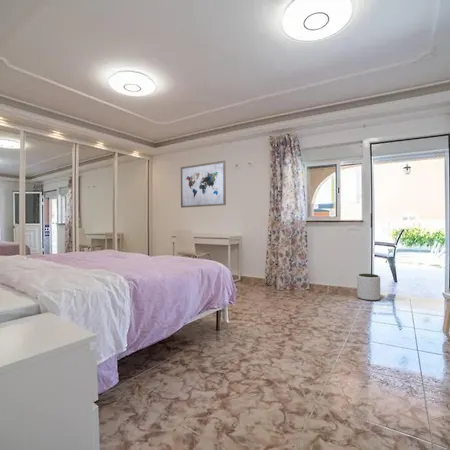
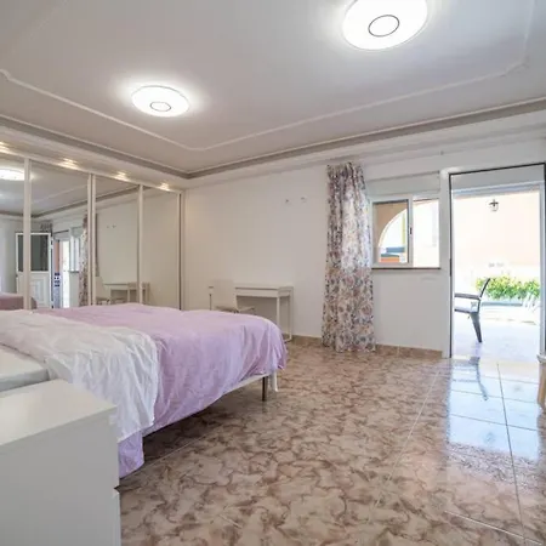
- plant pot (368, 286)
- wall art (202, 185)
